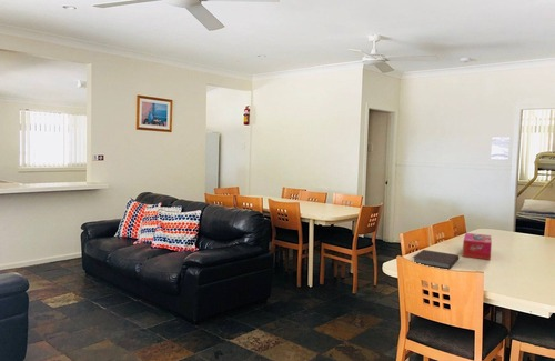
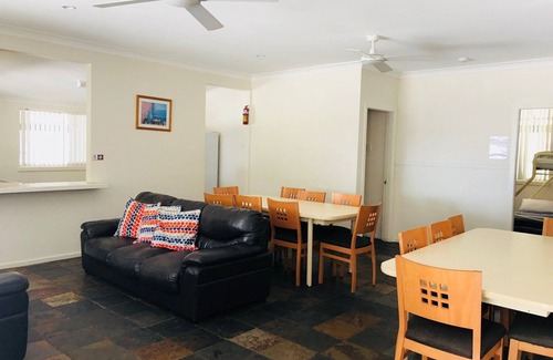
- notebook (435, 258)
- tissue box (476, 245)
